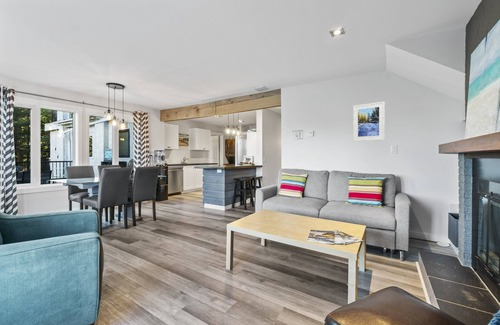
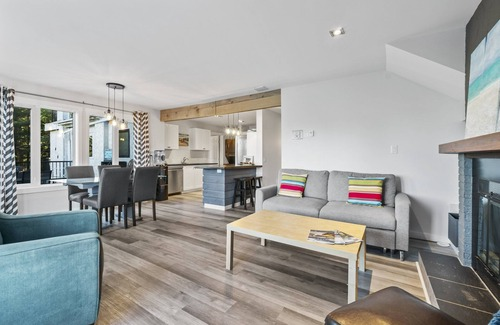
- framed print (368, 122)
